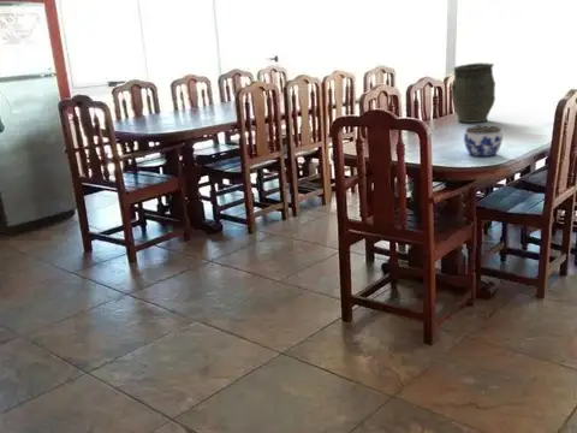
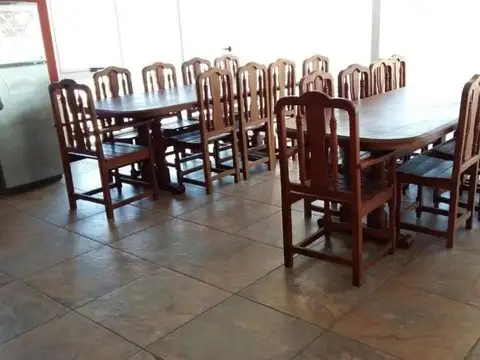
- vase (474, 93)
- jar (482, 141)
